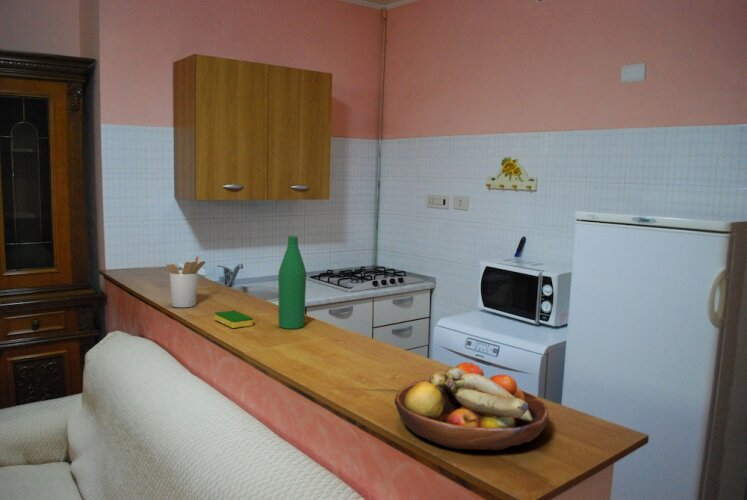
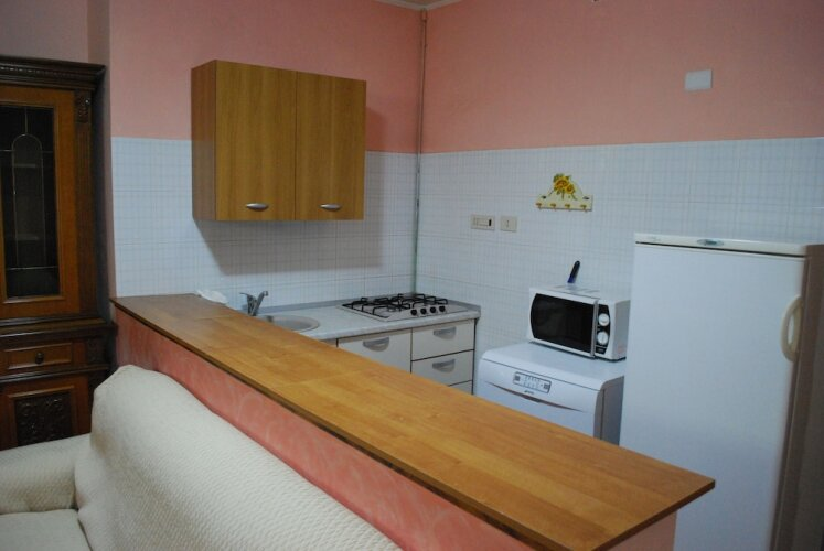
- utensil holder (187, 281)
- fruit bowl (472, 395)
- bottle (292, 281)
- dish sponge (233, 318)
